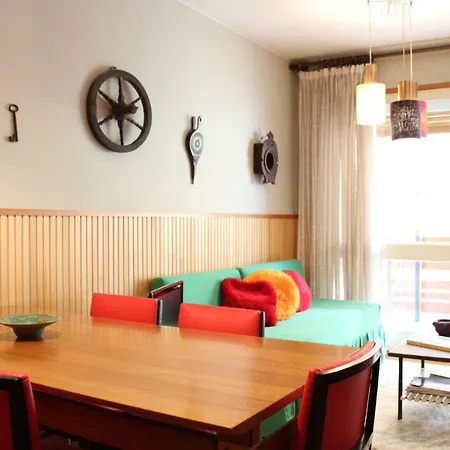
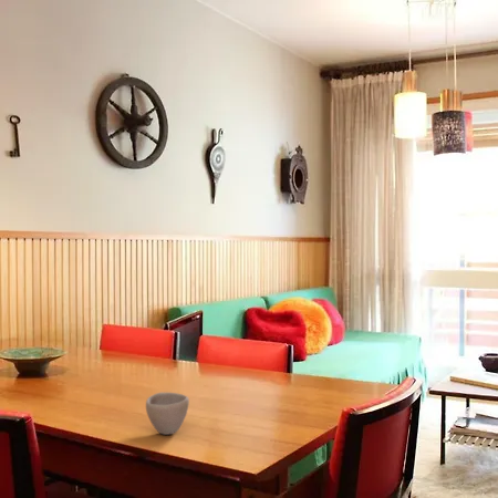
+ cup (164, 413)
